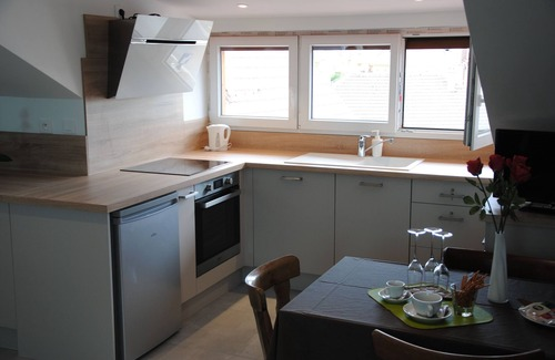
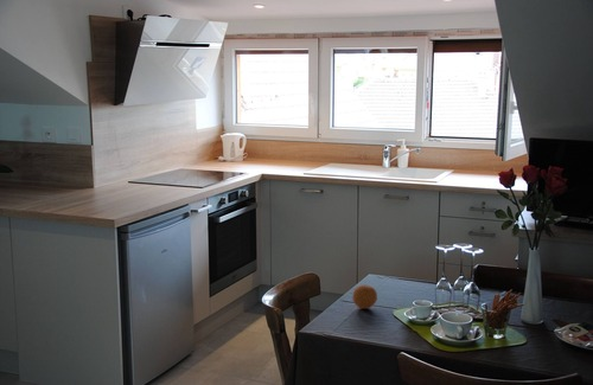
+ fruit (364, 296)
